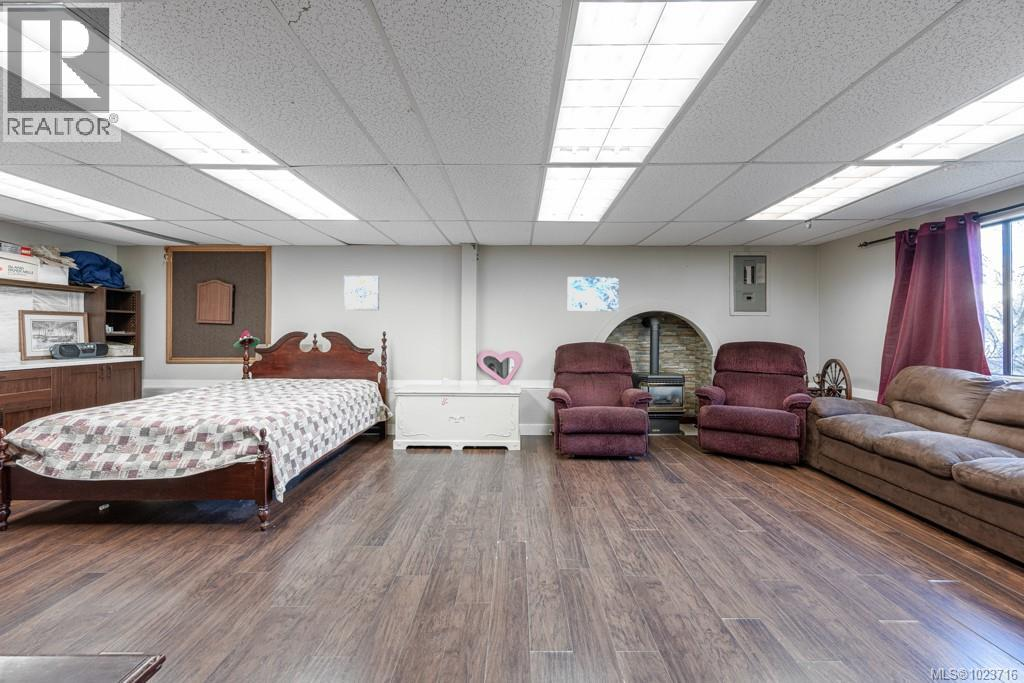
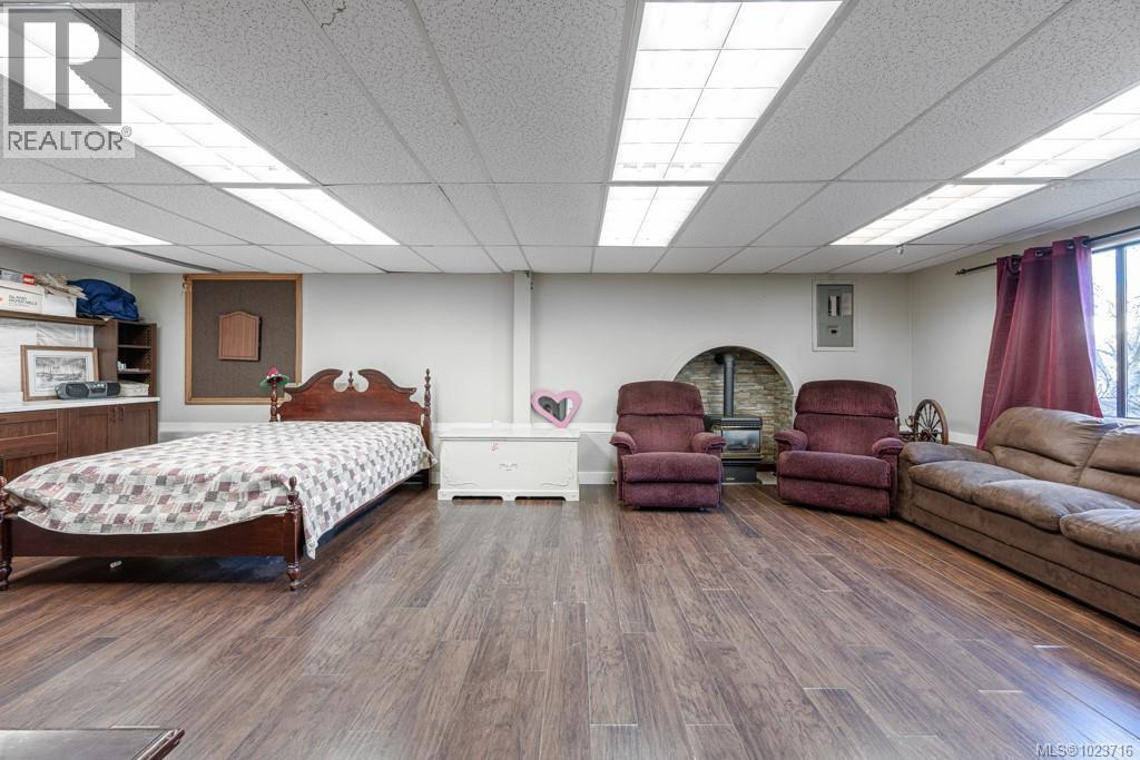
- wall art (592, 294)
- wall art (361, 293)
